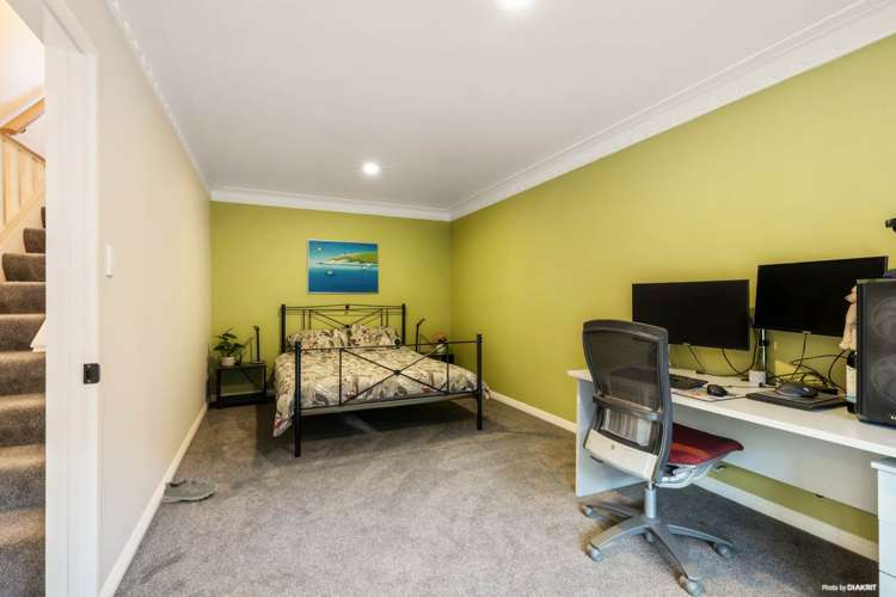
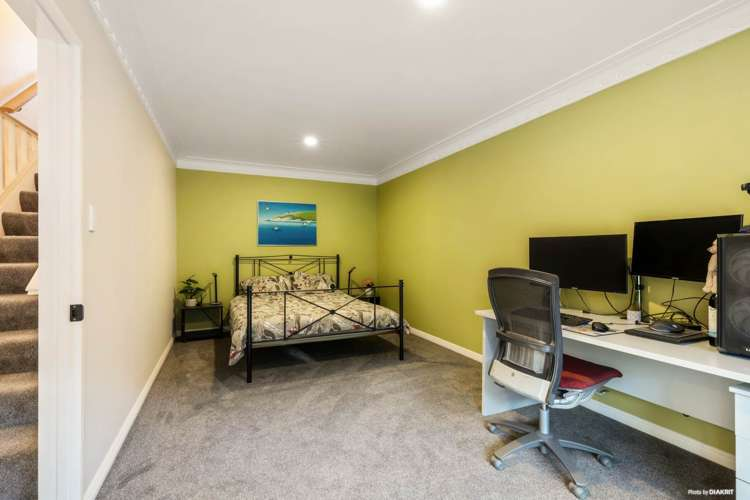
- sneaker (190, 487)
